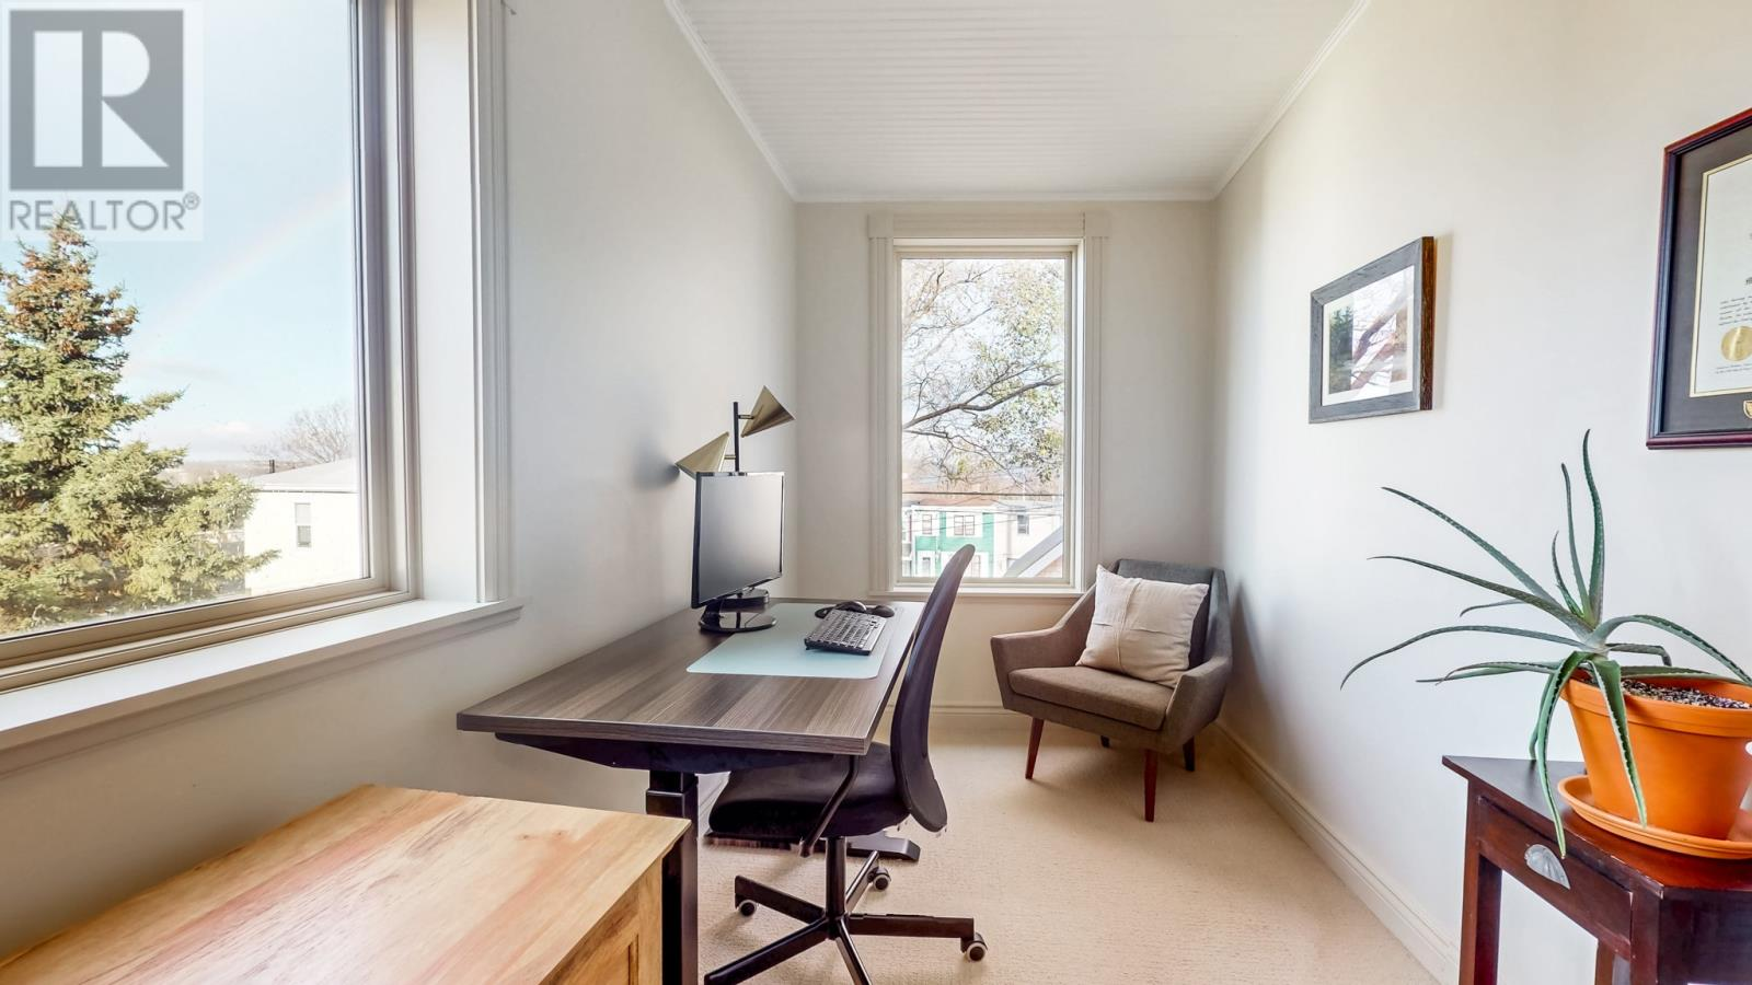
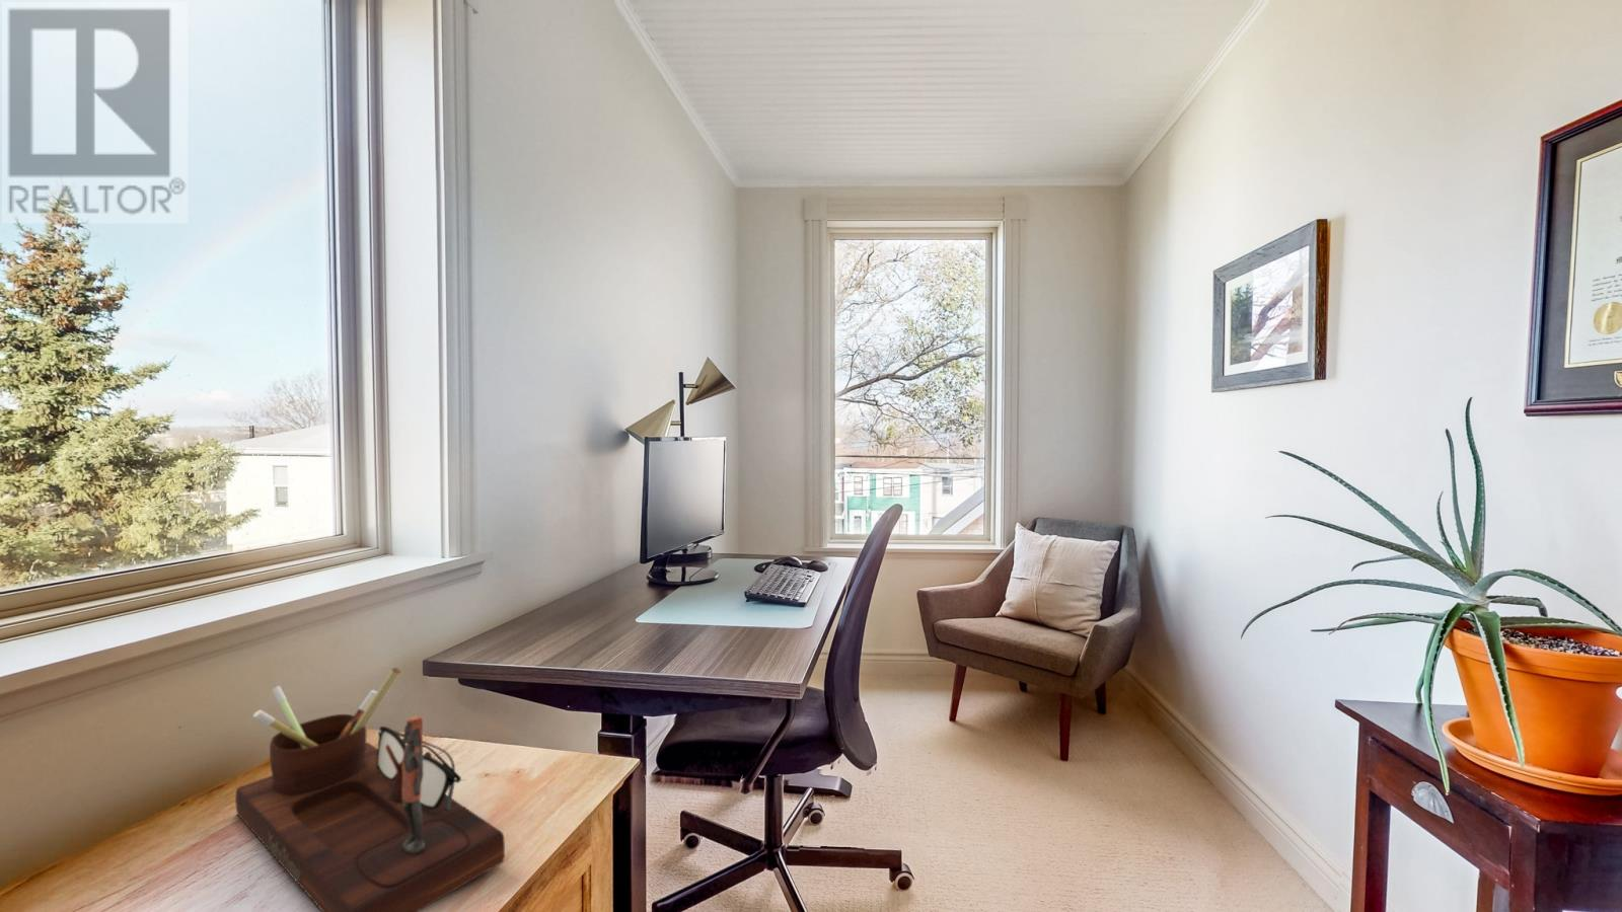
+ desk organizer (358, 758)
